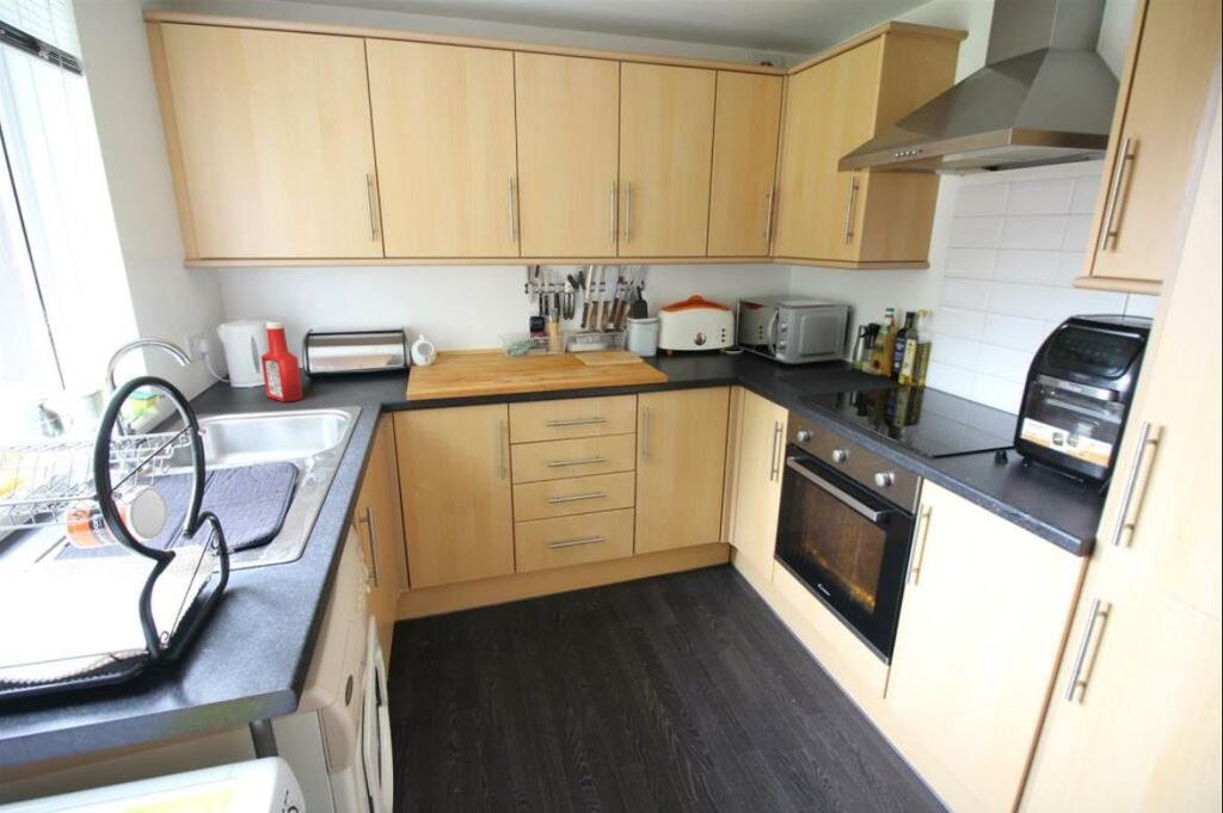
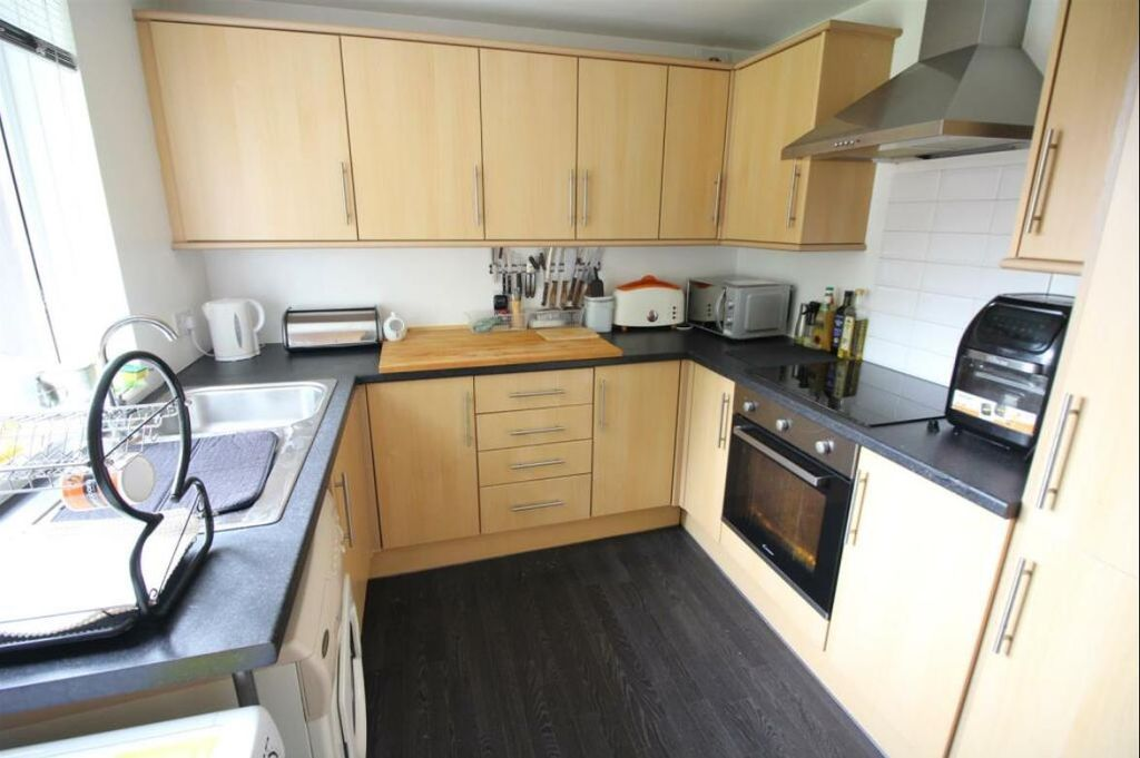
- soap bottle (279, 361)
